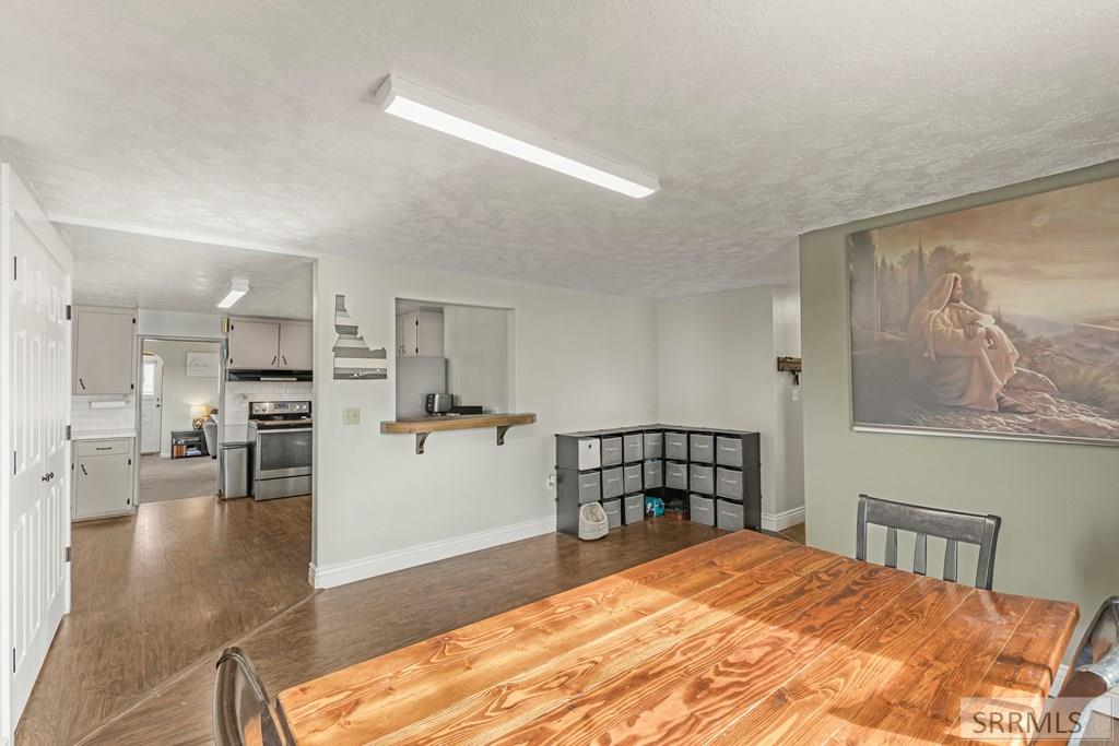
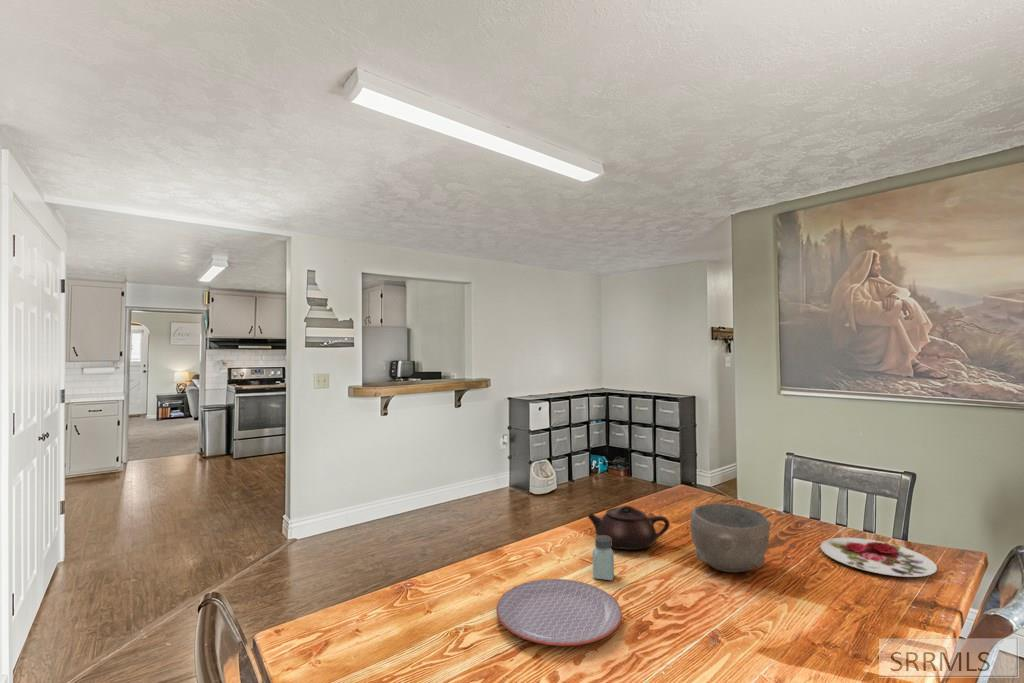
+ teapot (627, 524)
+ bowl (727, 540)
+ plate (558, 612)
+ saltshaker (603, 557)
+ plate (875, 554)
